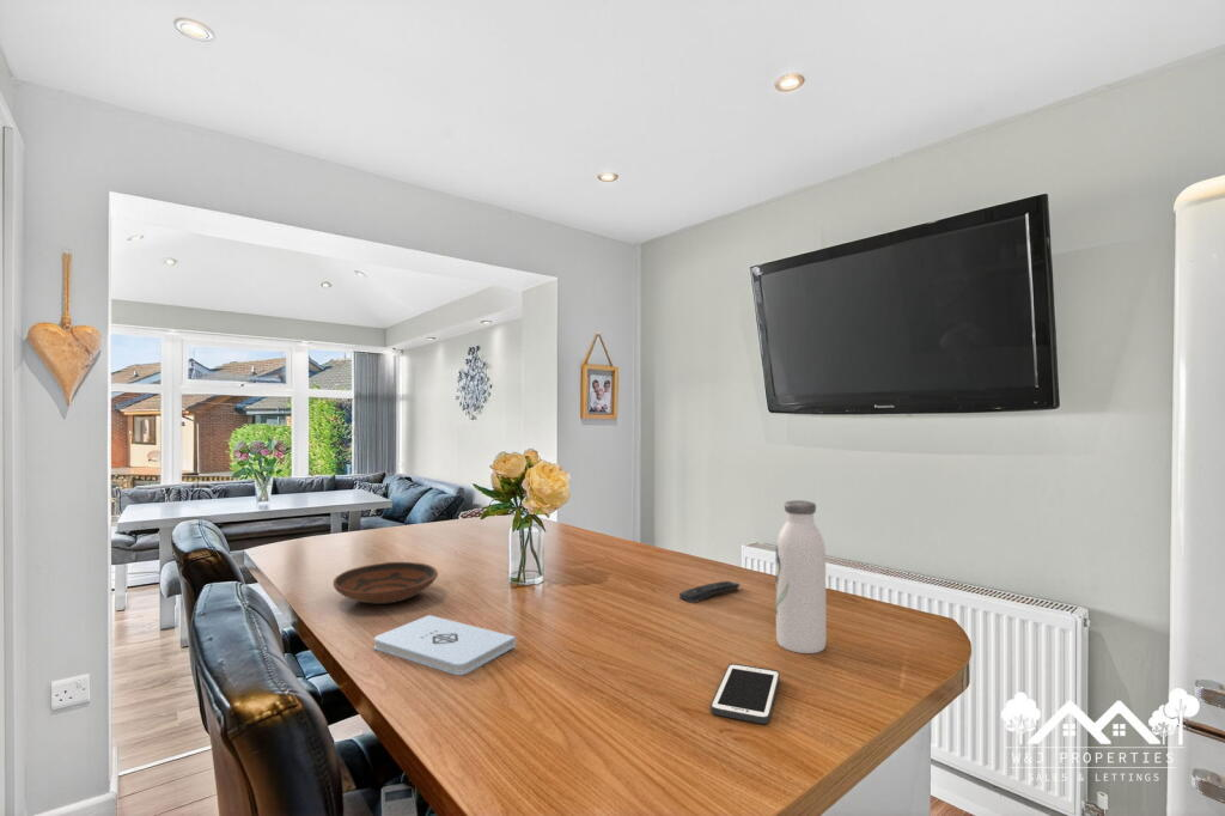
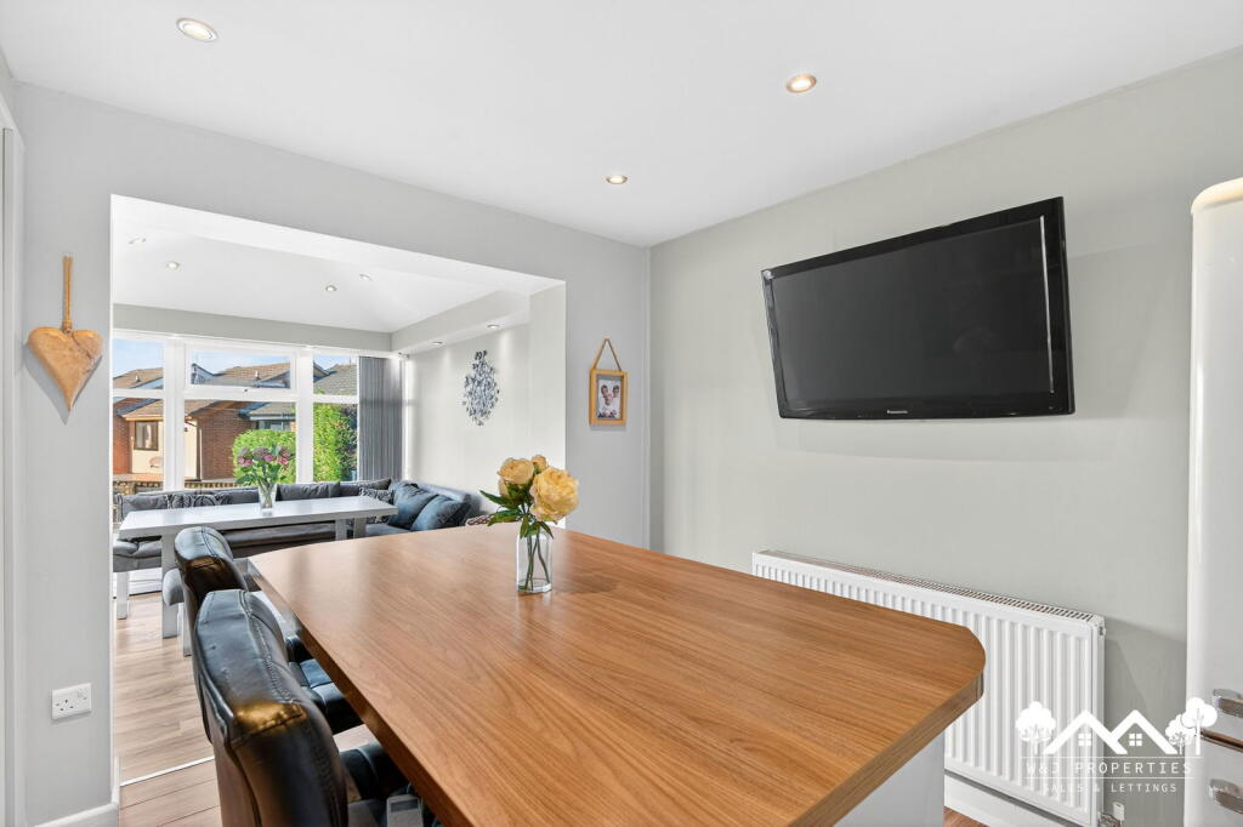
- notepad (443, 641)
- water bottle (800, 572)
- remote control (712, 589)
- cell phone (746, 690)
- bowl (386, 585)
